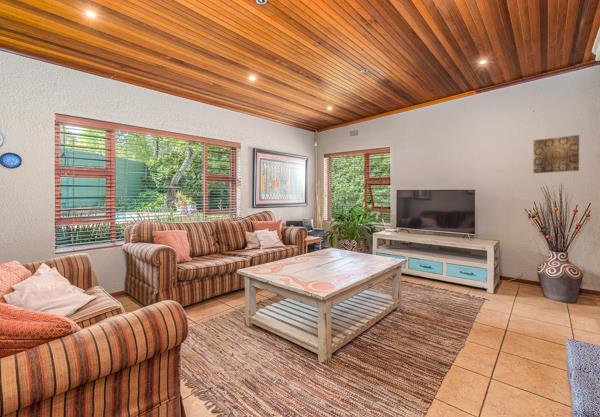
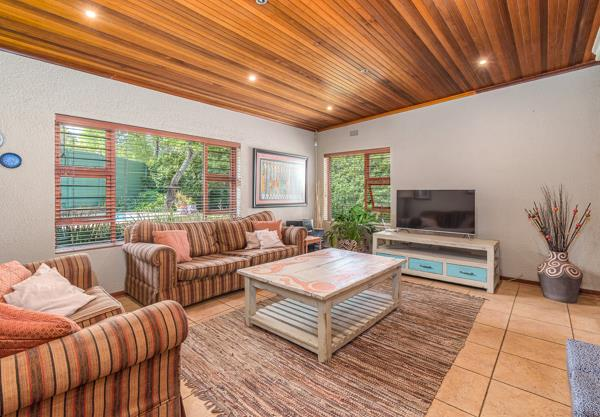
- wall art (555, 154)
